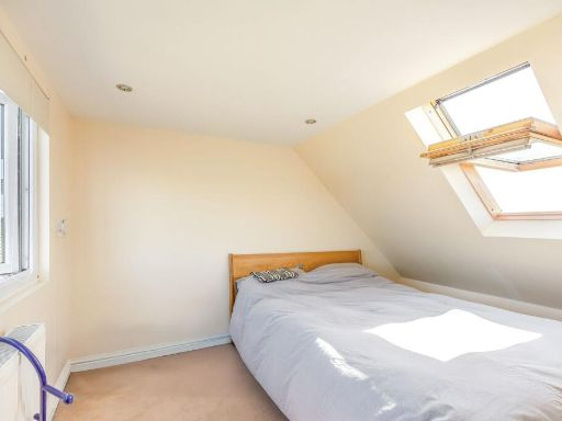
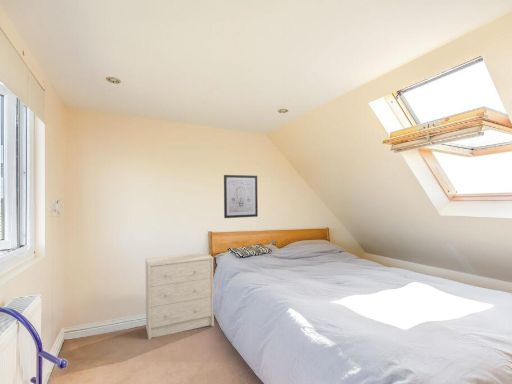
+ dresser (179, 292)
+ wall art (241, 196)
